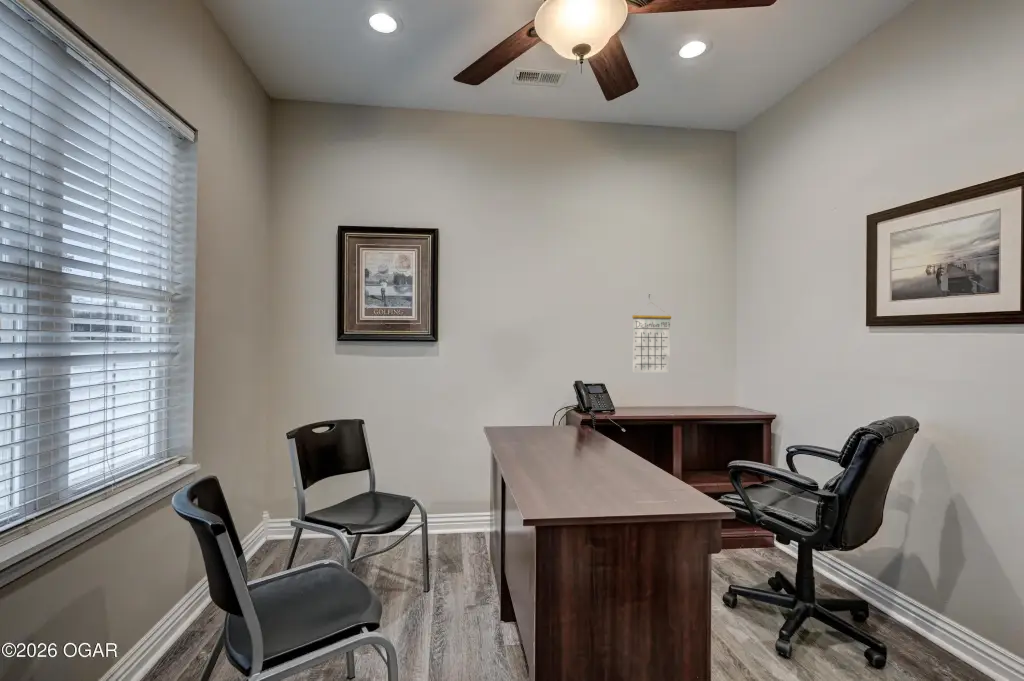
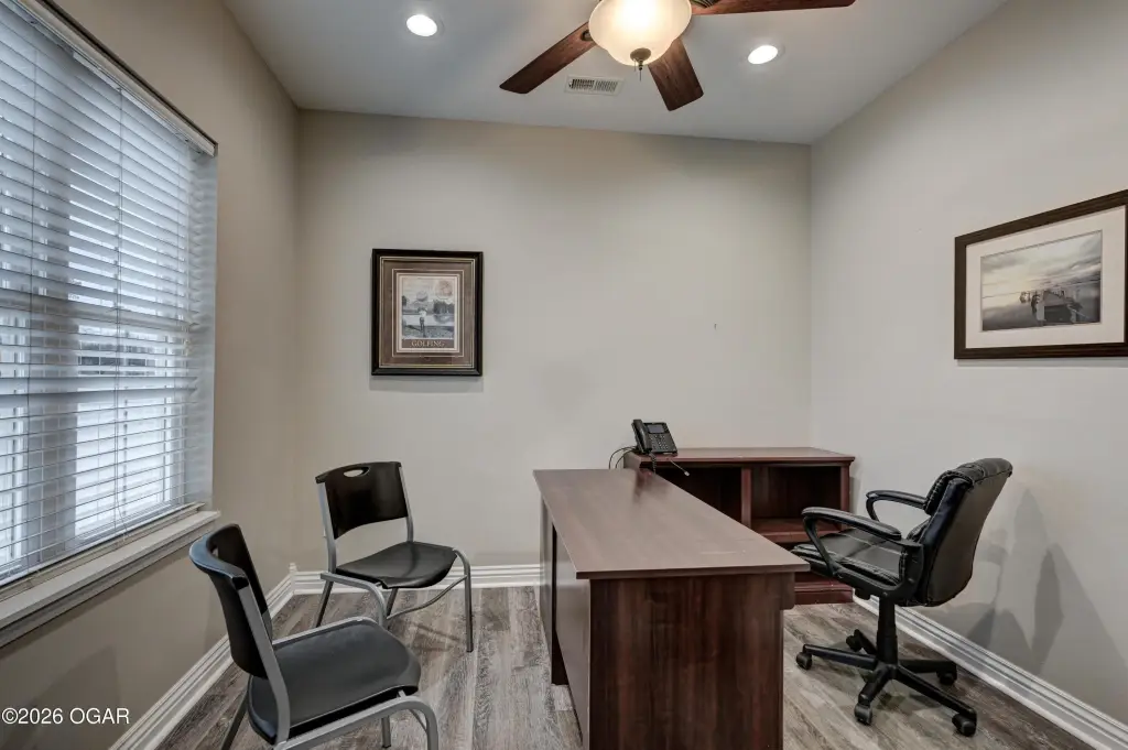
- calendar (651, 337)
